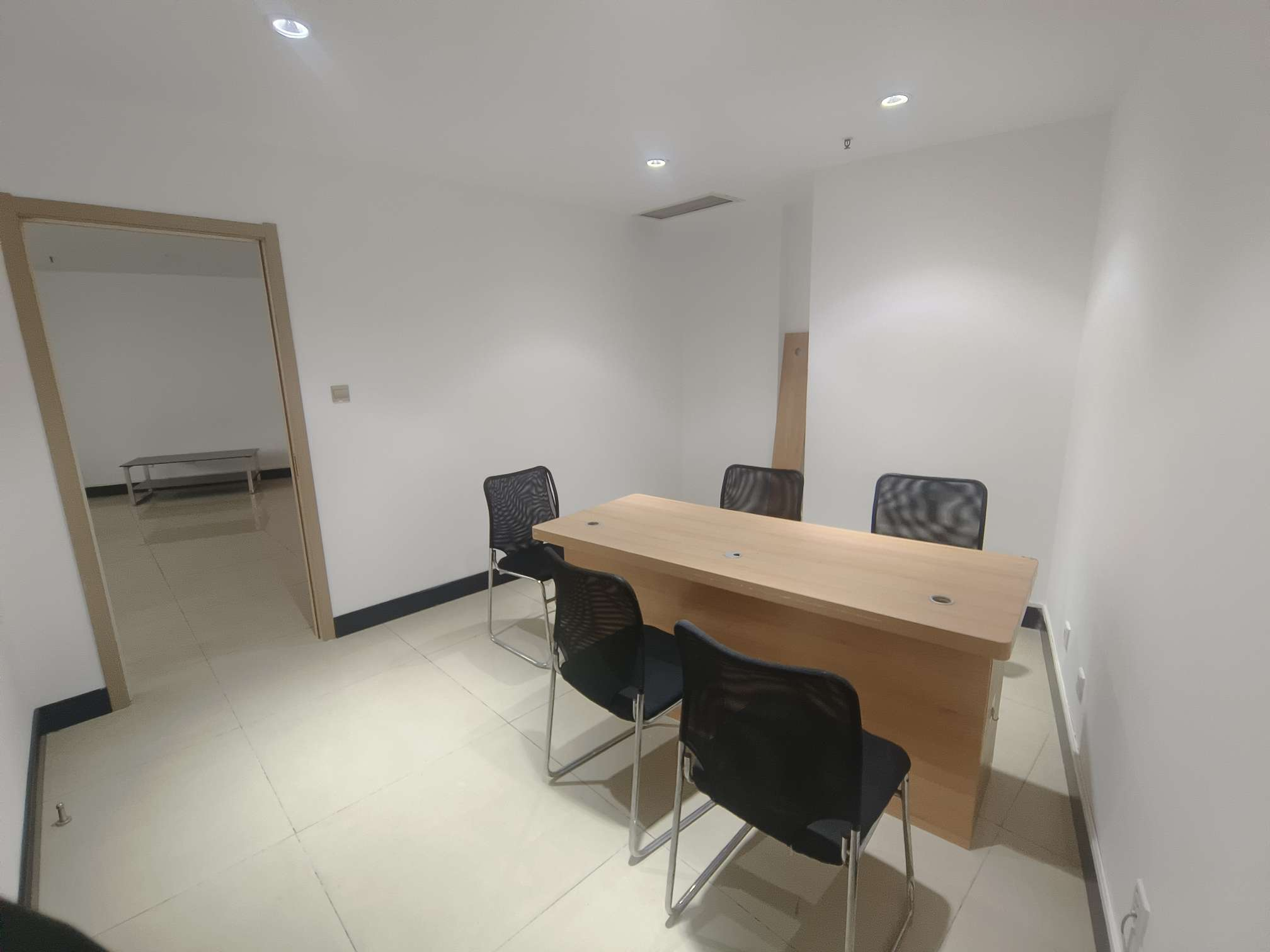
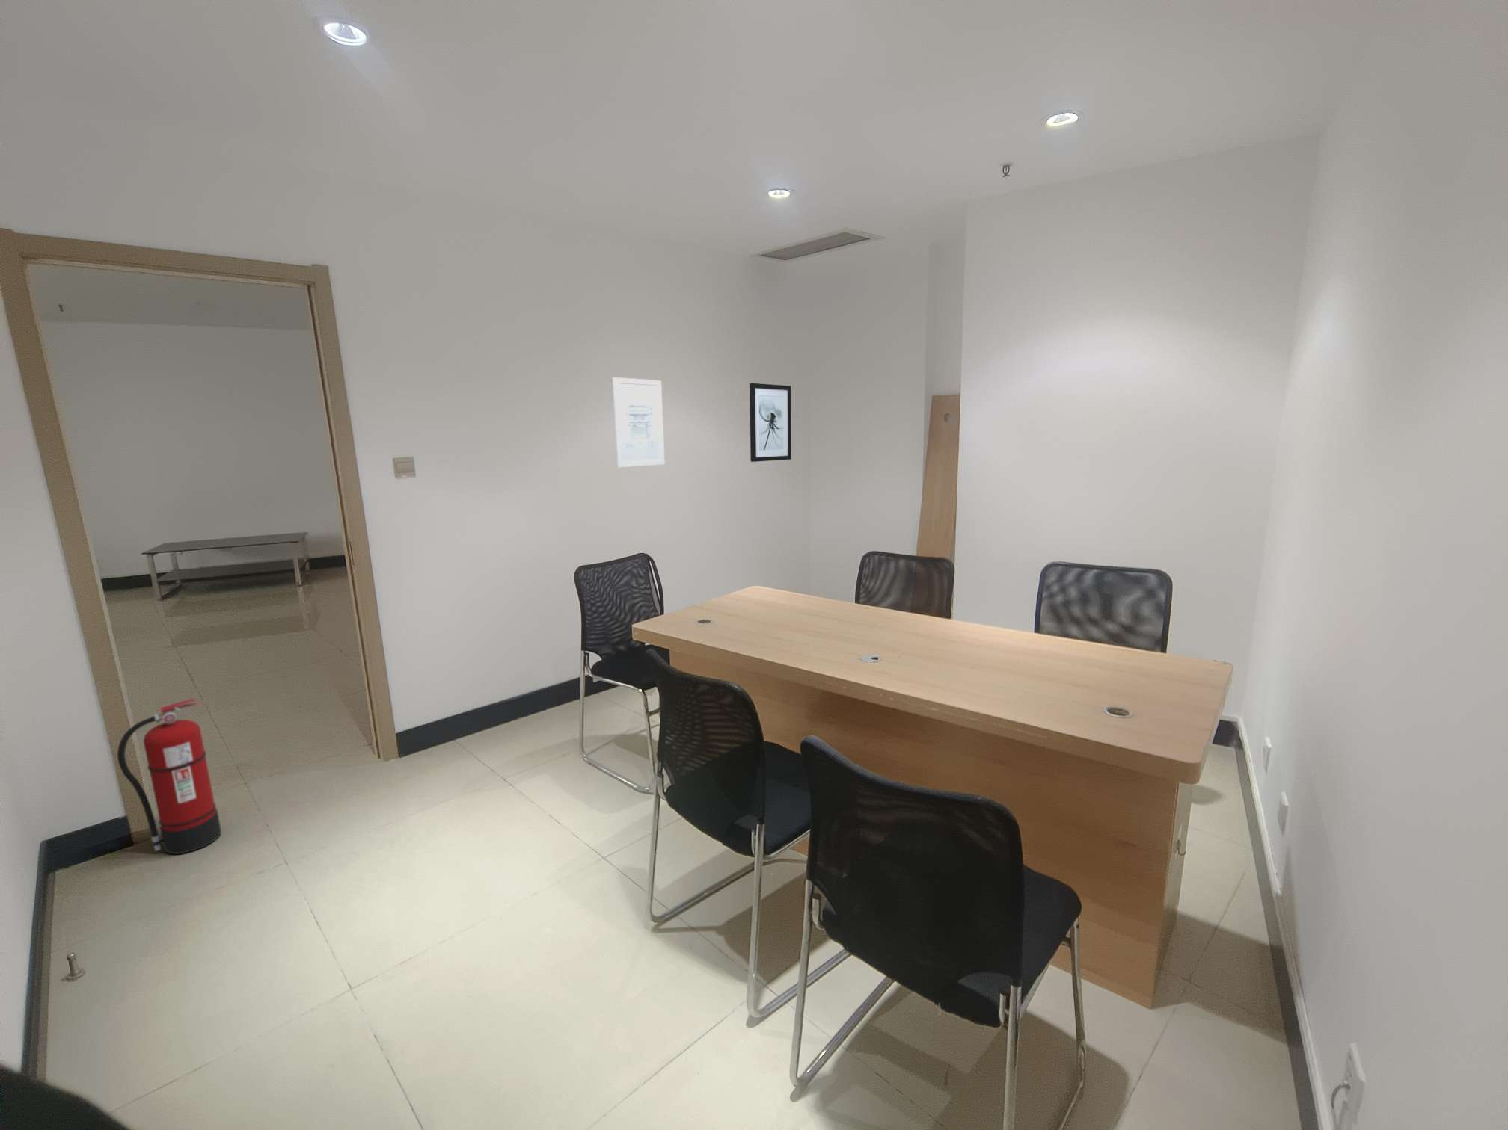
+ wall art (640, 423)
+ fire extinguisher (172, 776)
+ wall art (771, 423)
